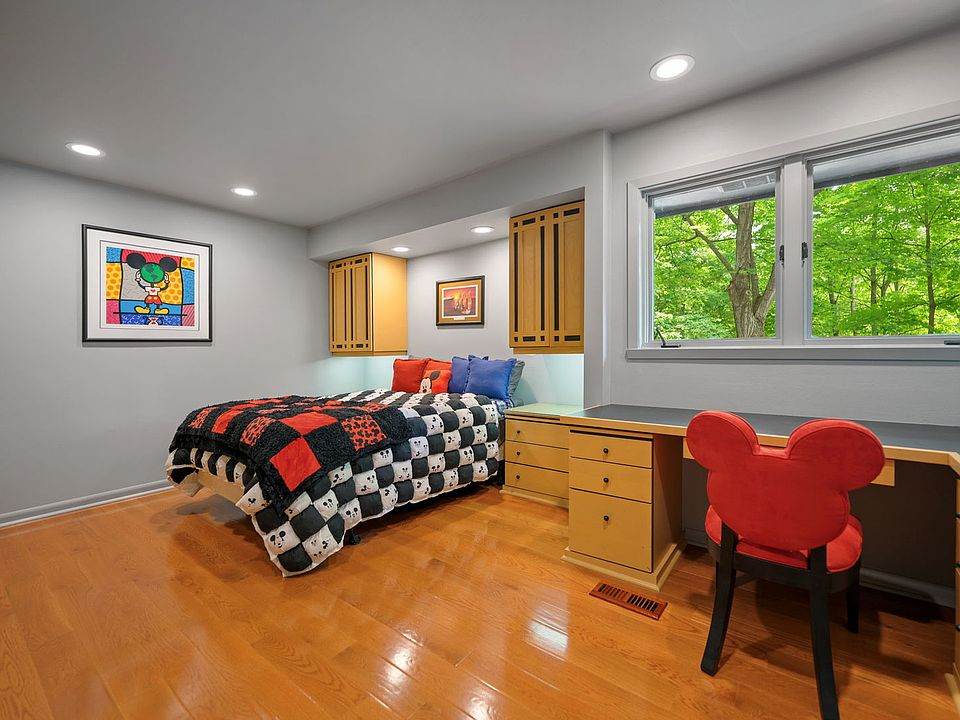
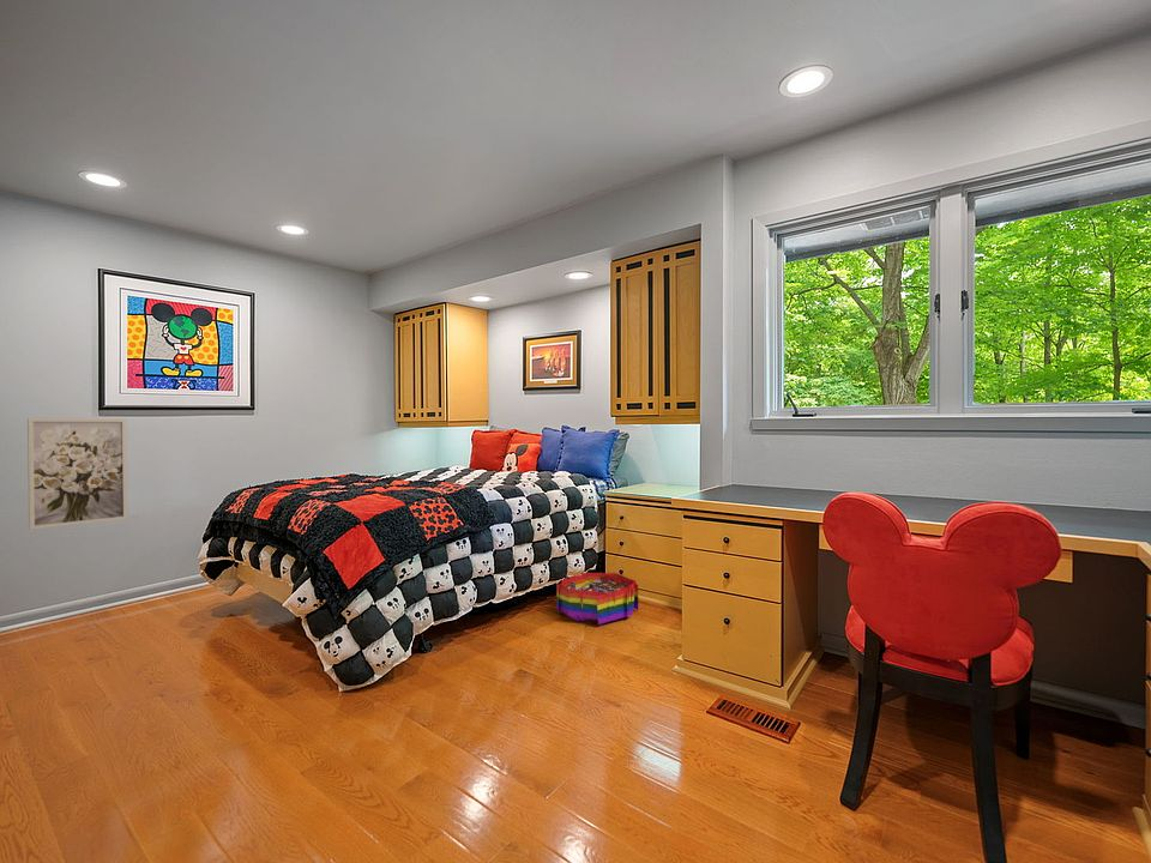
+ wall art (79, 471)
+ storage bin (595, 595)
